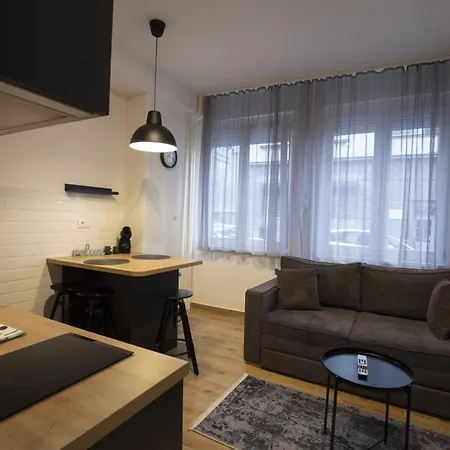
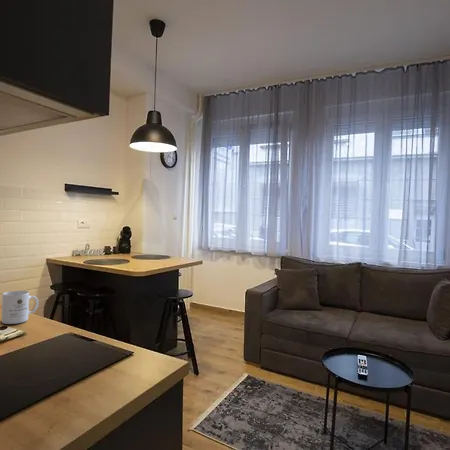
+ mug (21, 306)
